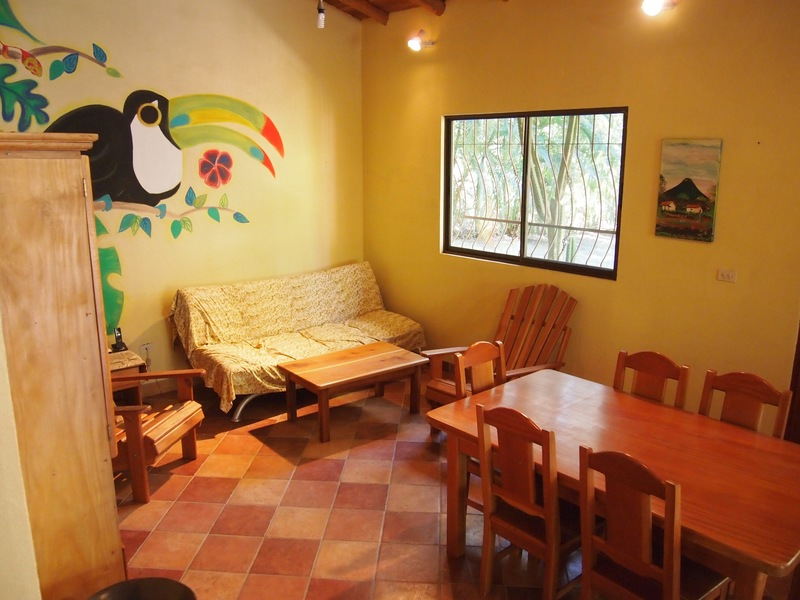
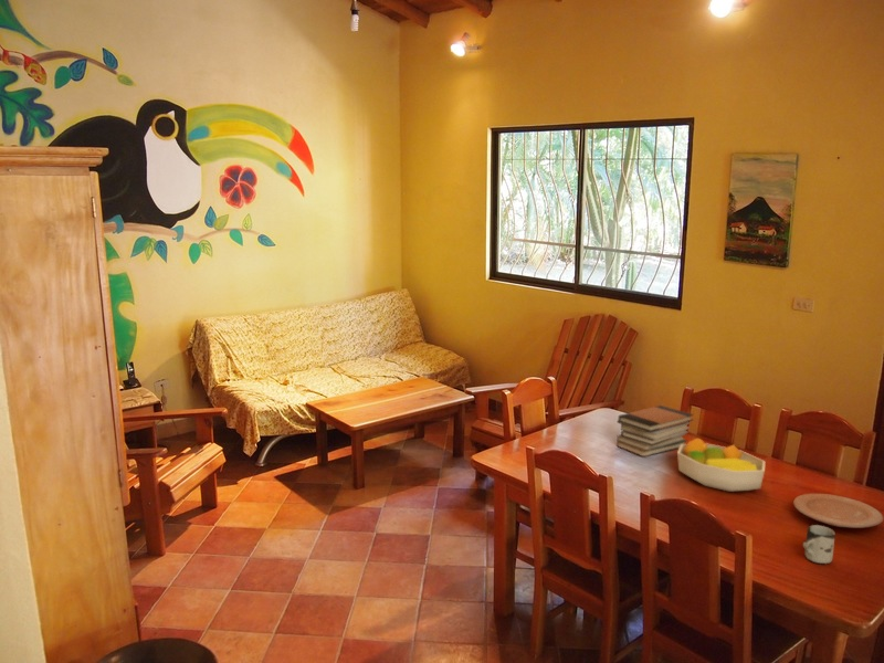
+ plate (836, 514)
+ fruit bowl (719, 463)
+ book stack (654, 430)
+ cup (815, 545)
